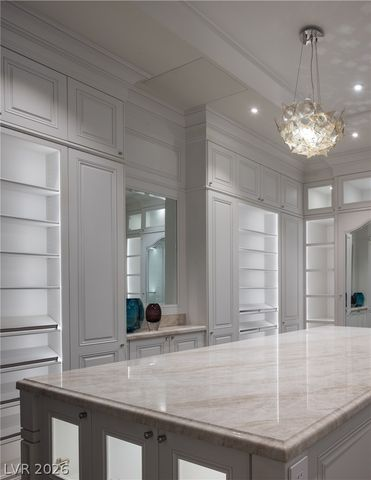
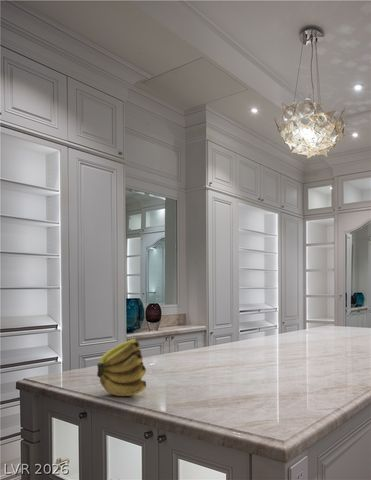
+ banana (120, 366)
